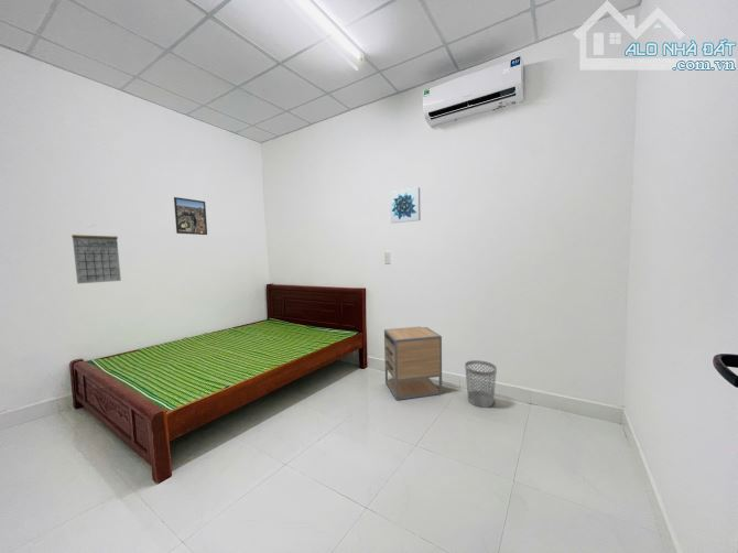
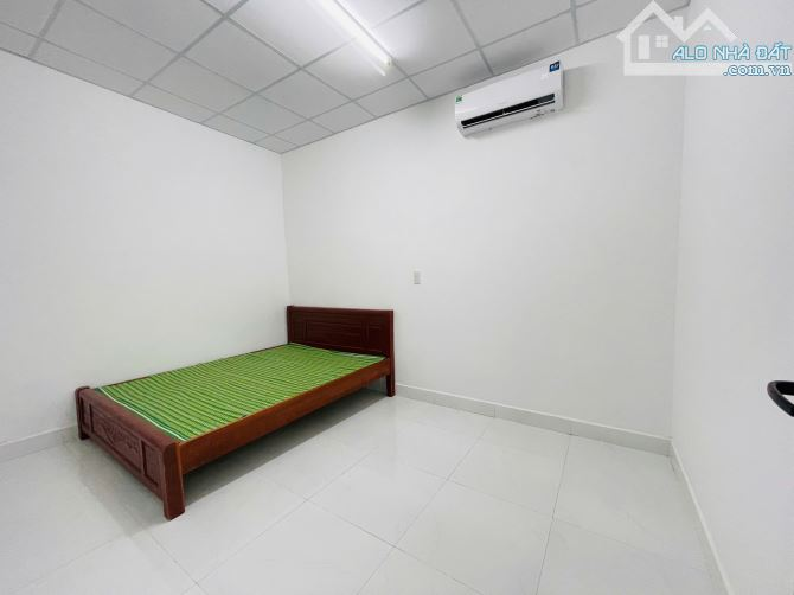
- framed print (191, 216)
- calendar (97, 253)
- wall art (404, 206)
- nightstand (411, 360)
- wastebasket (480, 382)
